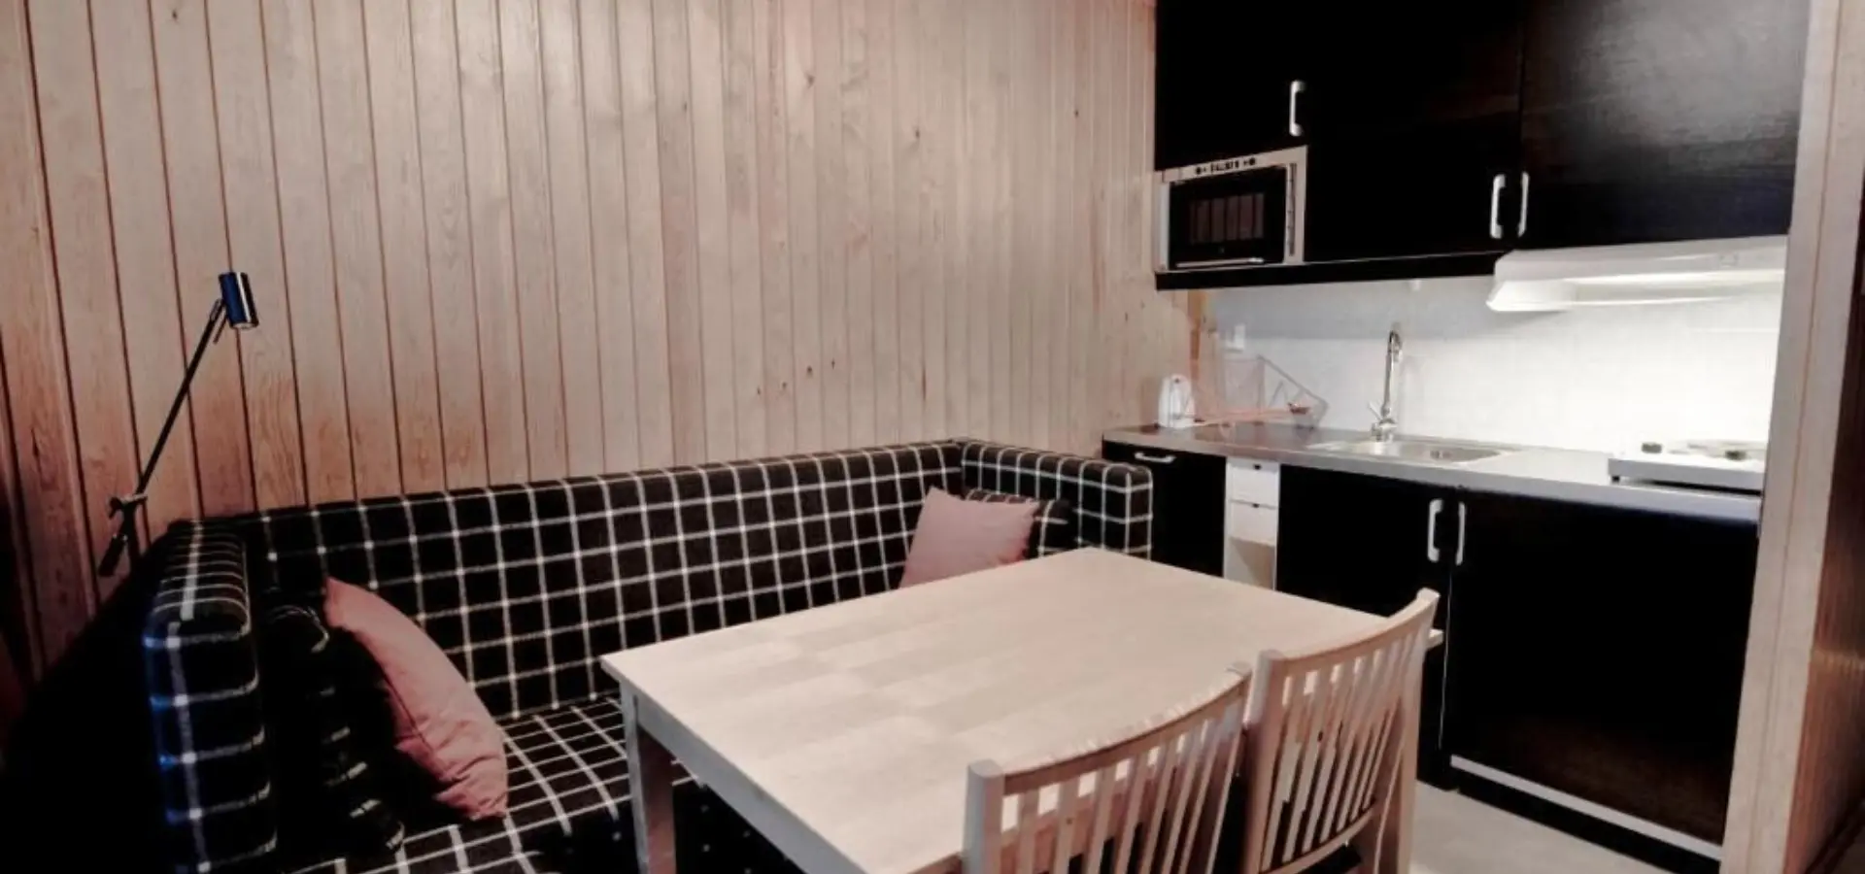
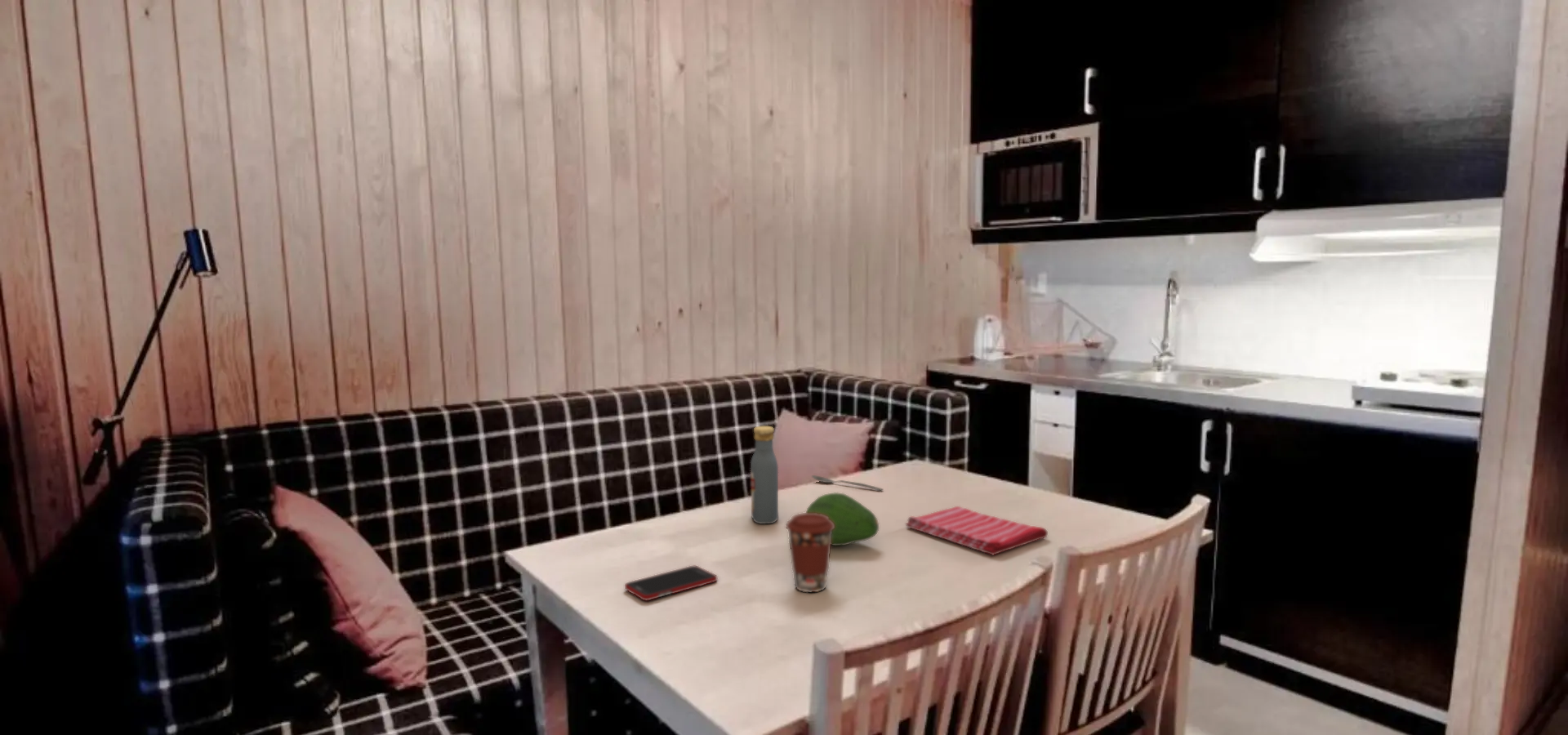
+ dish towel (975, 527)
+ cell phone (671, 582)
+ coffee cup (810, 552)
+ spoon (846, 483)
+ vodka (764, 473)
+ fruit (841, 519)
